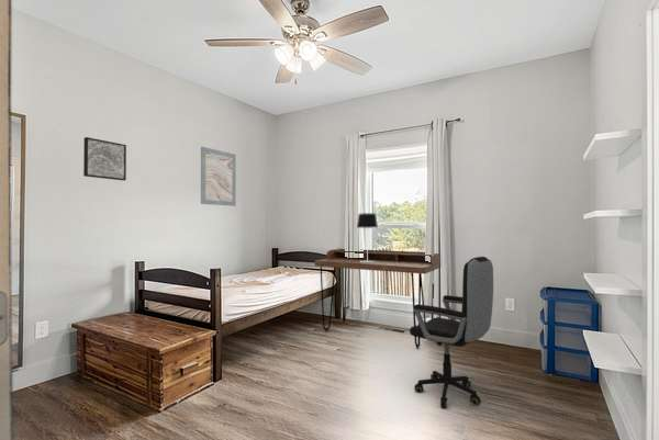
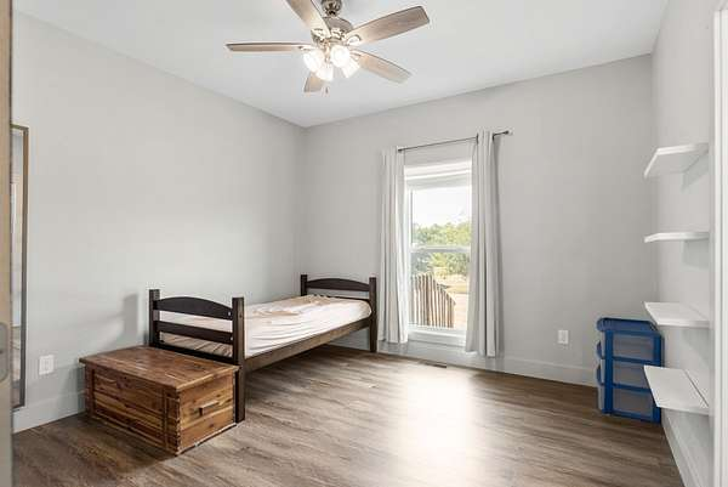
- desk (376, 270)
- wall art (105, 159)
- office chair (451, 325)
- wall art (219, 178)
- table lamp (367, 237)
